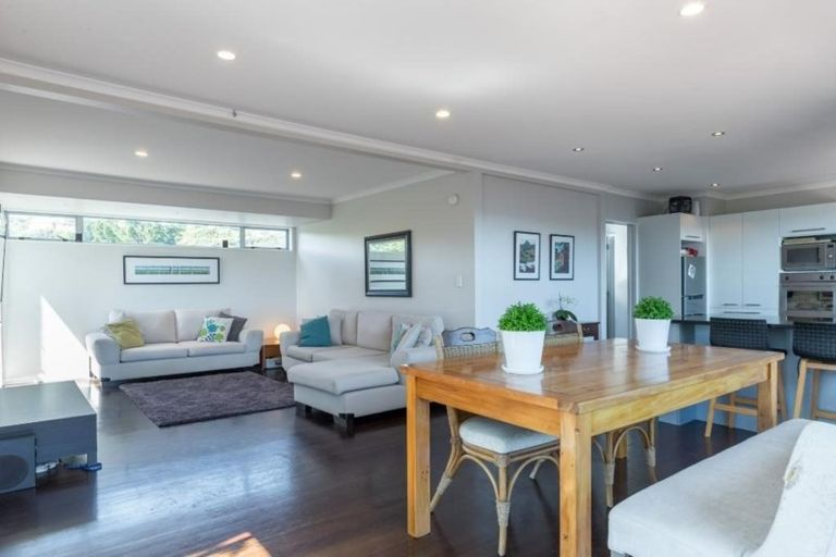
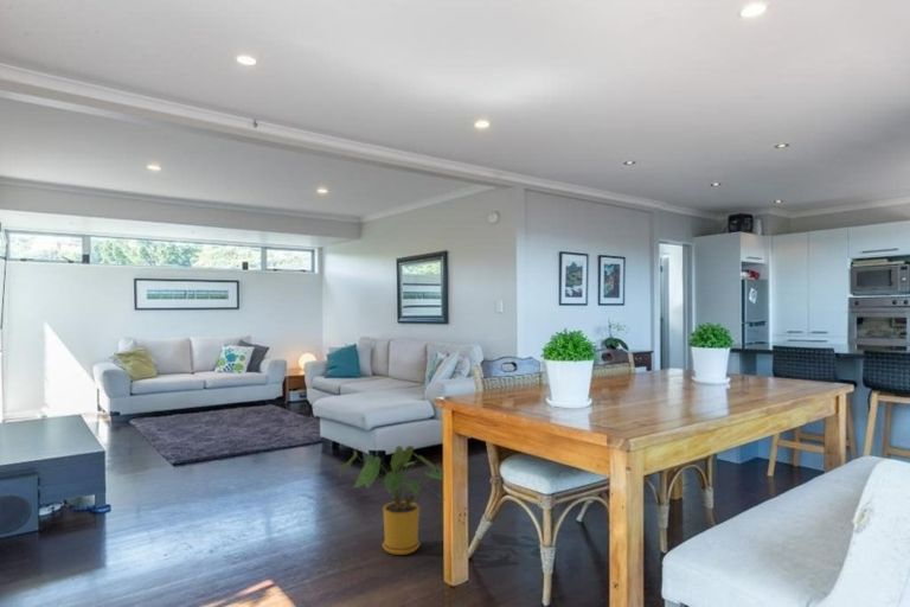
+ house plant (398, 498)
